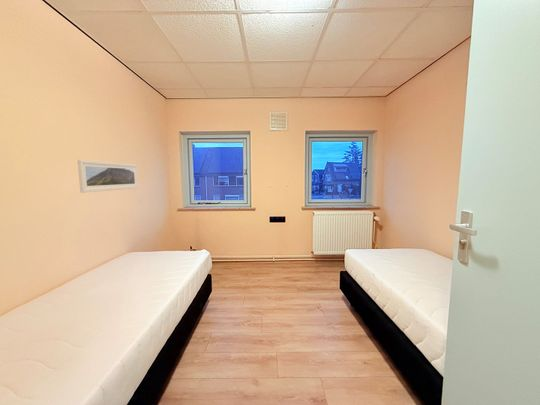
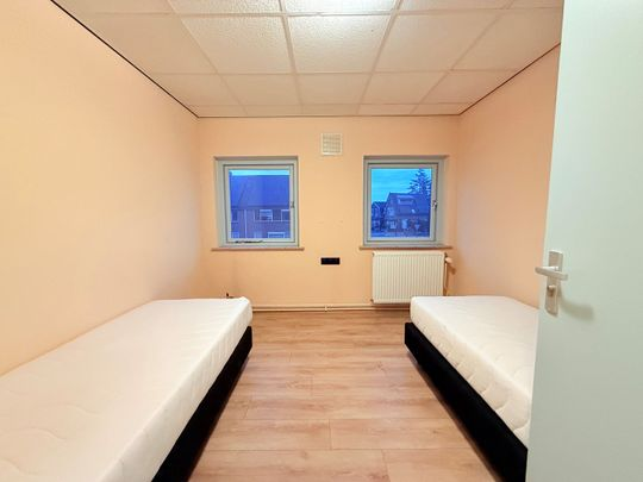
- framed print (113, 176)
